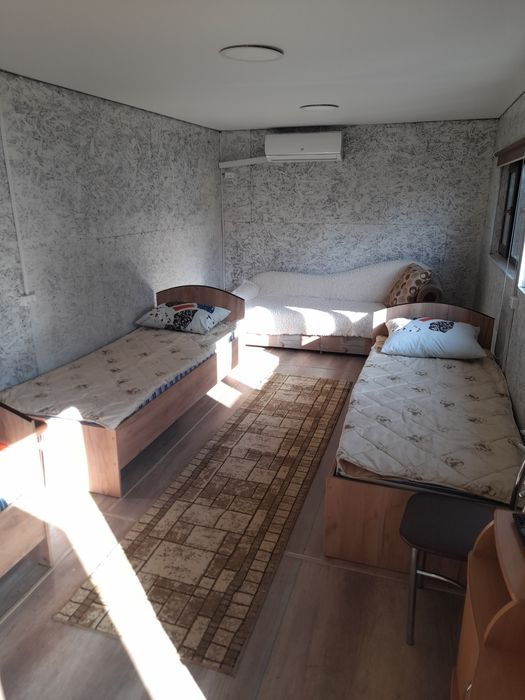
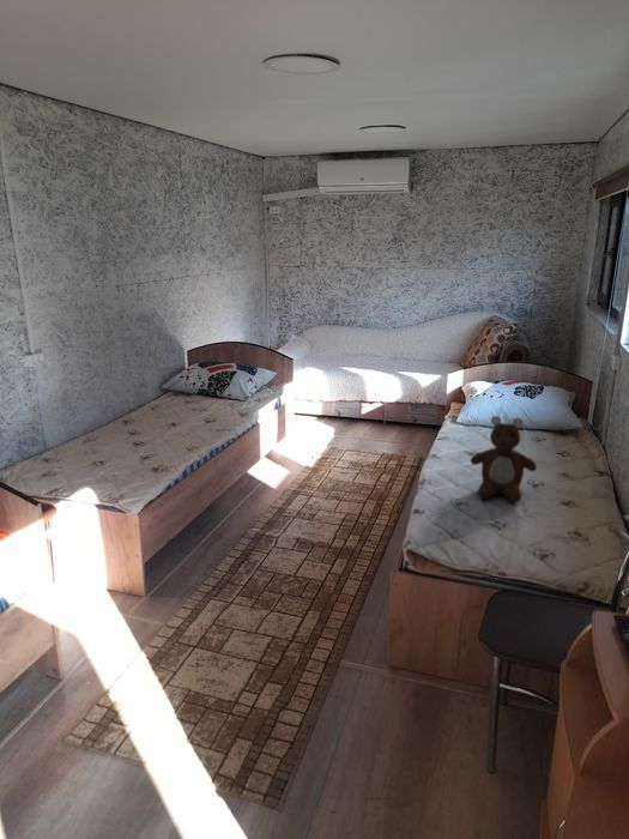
+ teddy bear (503, 457)
